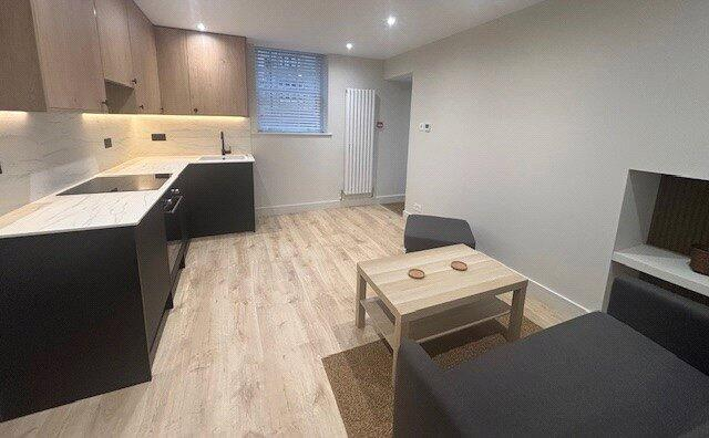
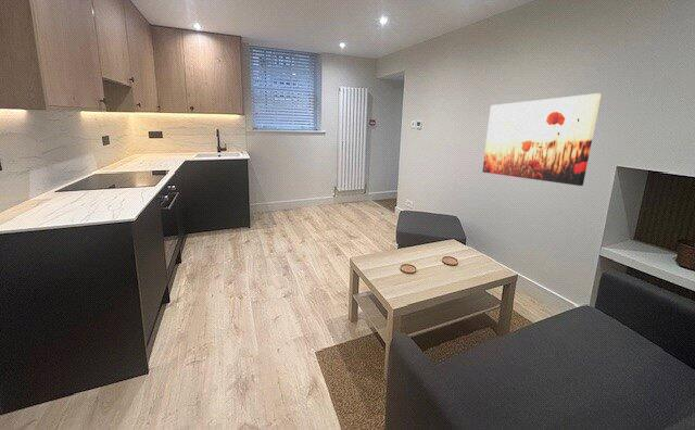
+ wall art (530, 140)
